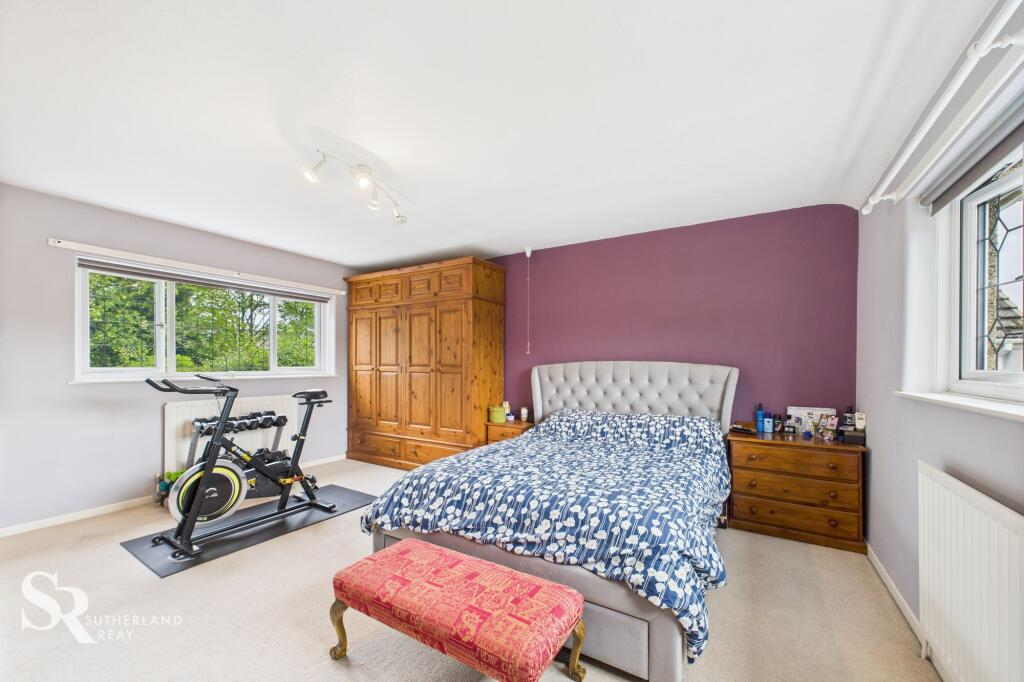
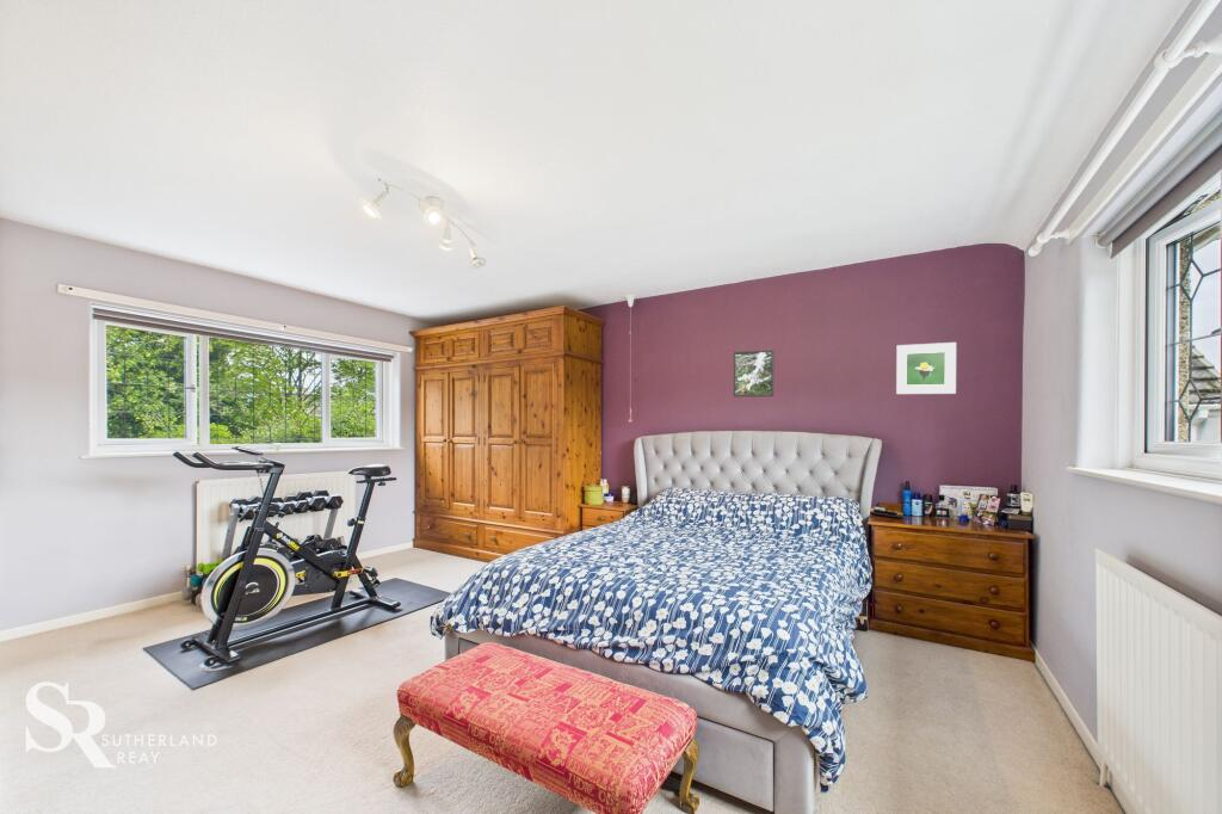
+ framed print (753, 374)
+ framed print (925, 369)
